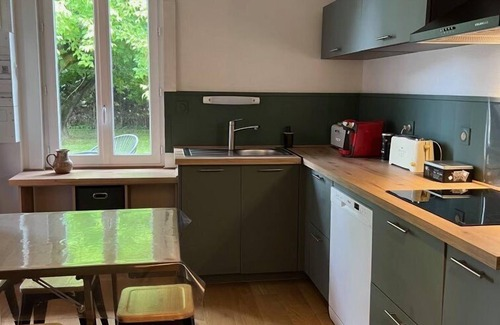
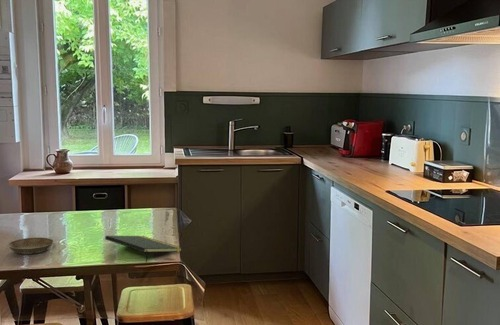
+ saucer (31, 246)
+ notepad (143, 243)
